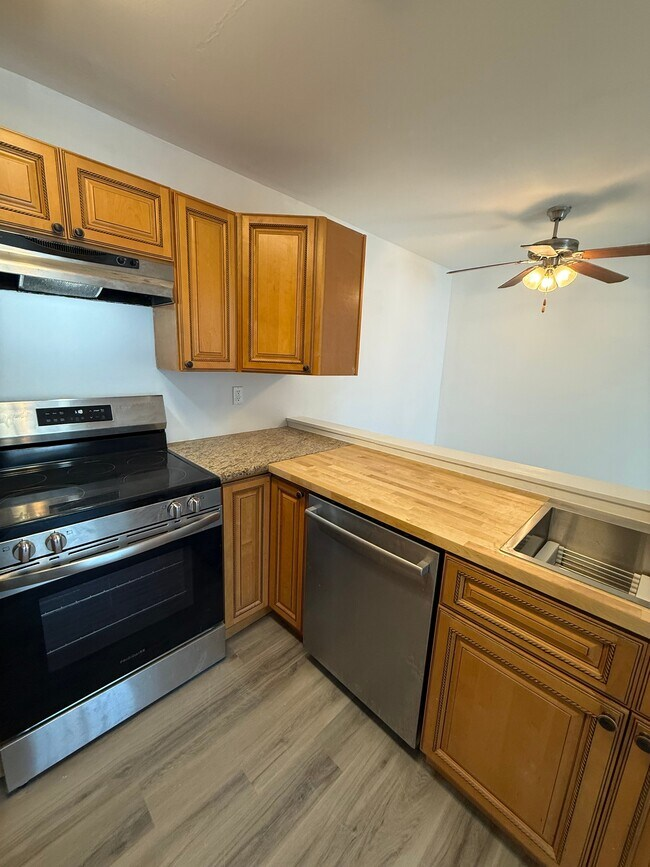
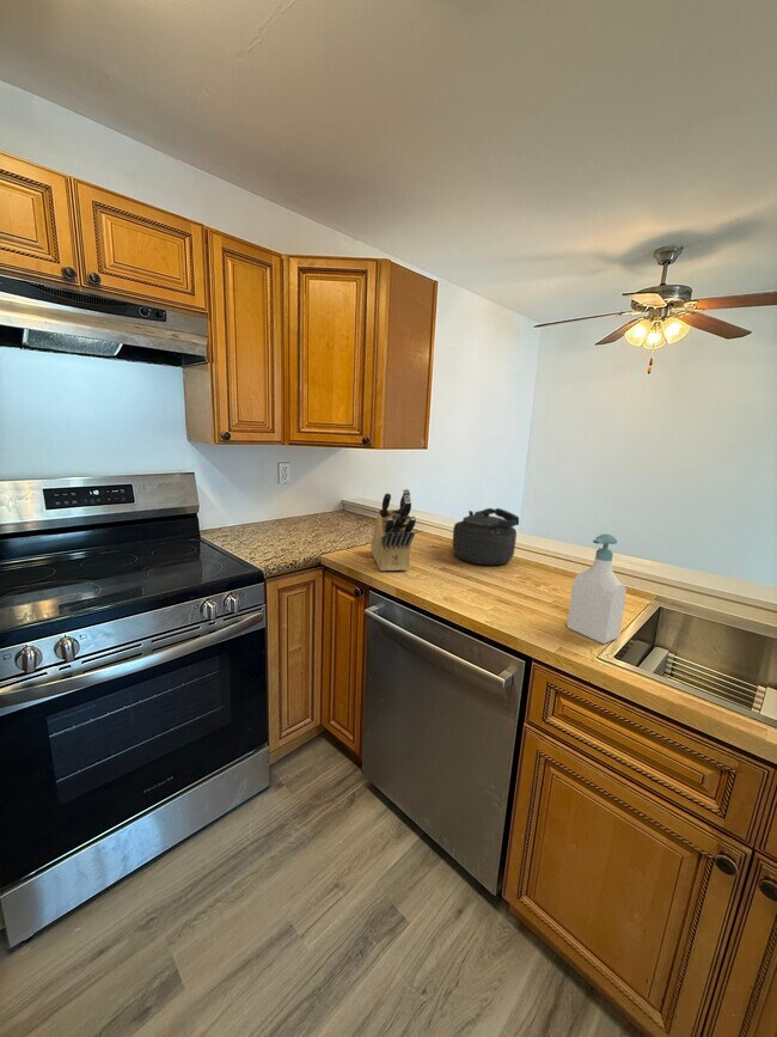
+ soap bottle (596, 585)
+ knife block (392, 525)
+ kettle (484, 533)
